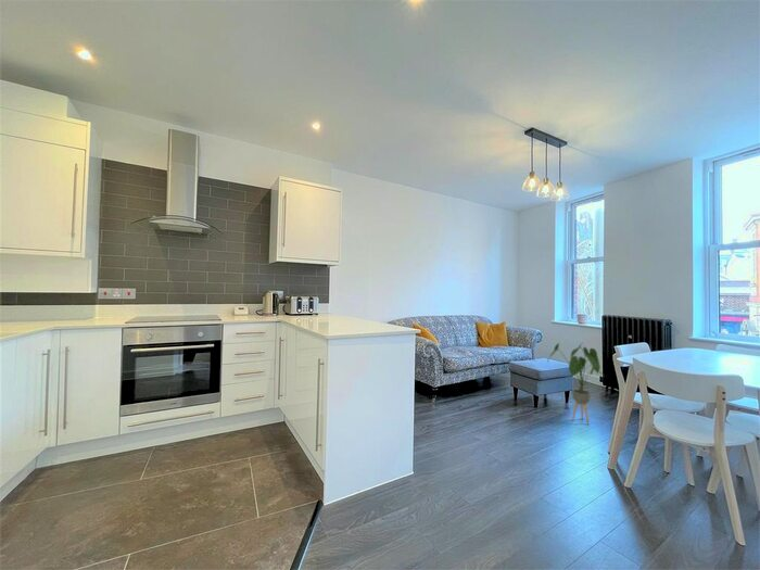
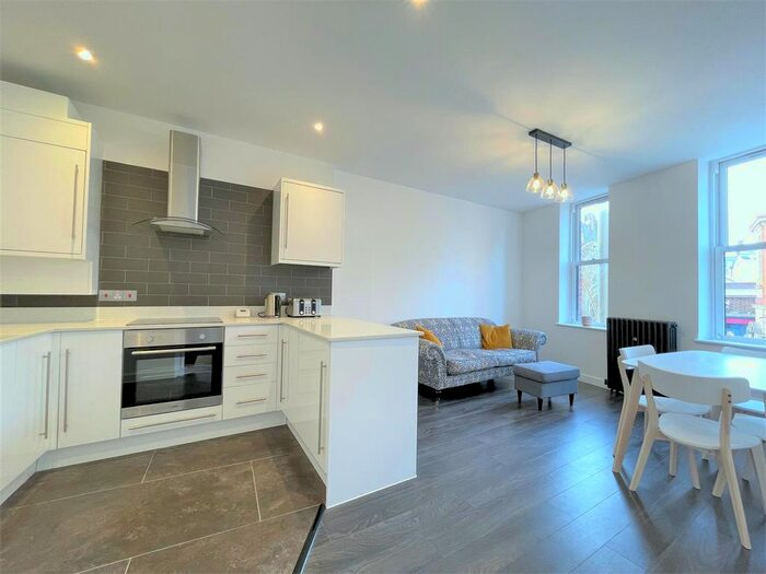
- house plant (580, 382)
